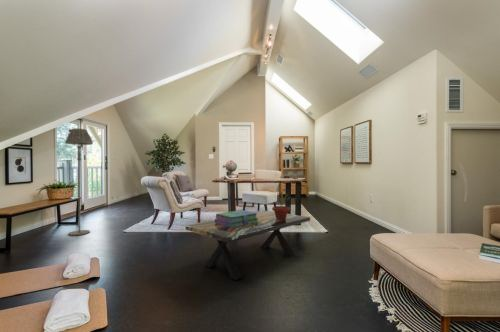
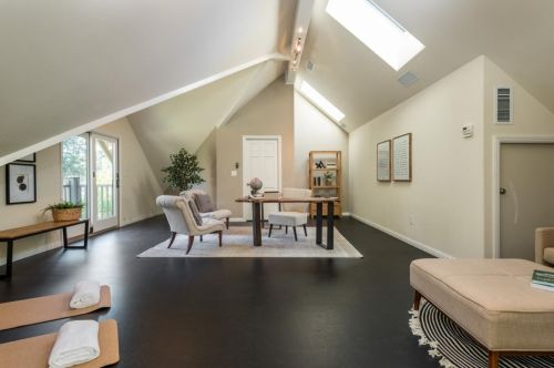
- stack of books (236, 217)
- potted plant (281, 205)
- coffee table (251, 236)
- floor lamp (79, 181)
